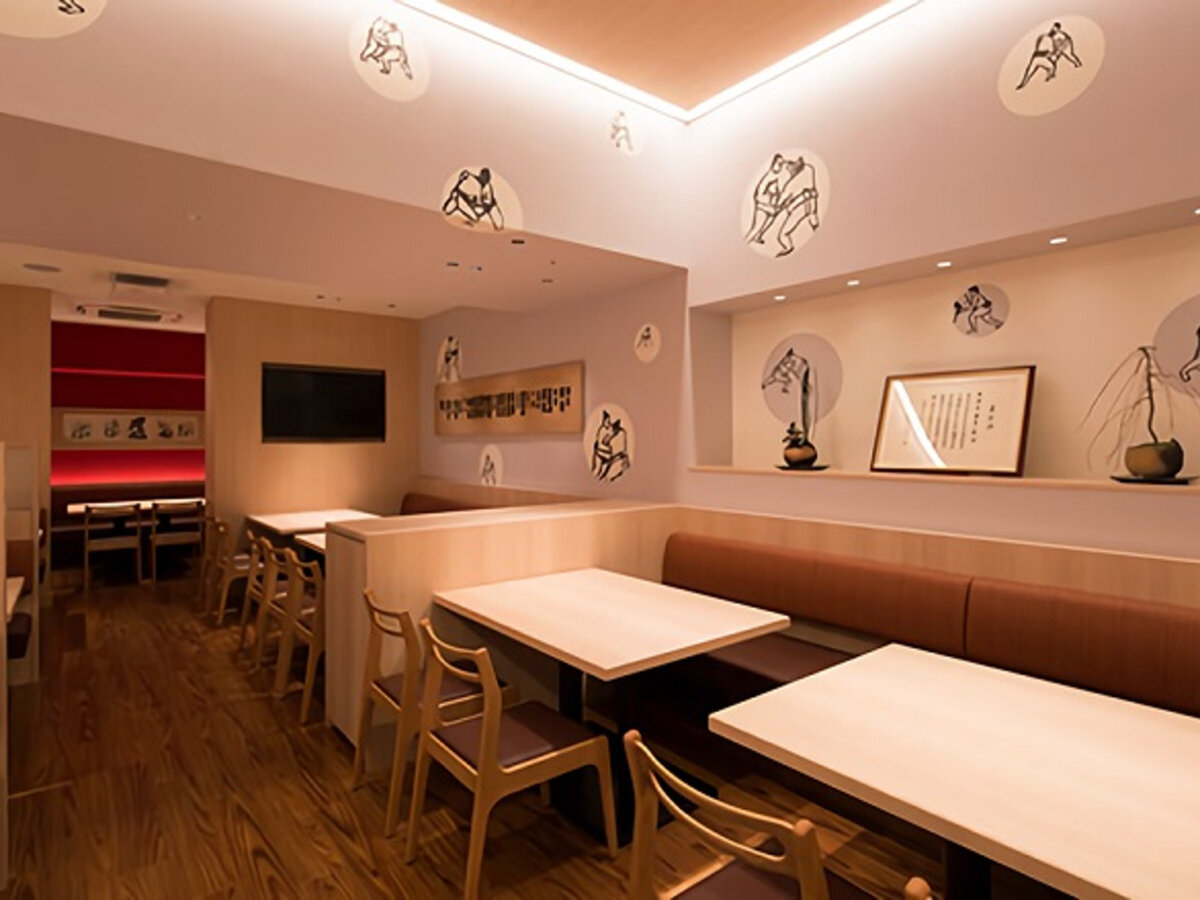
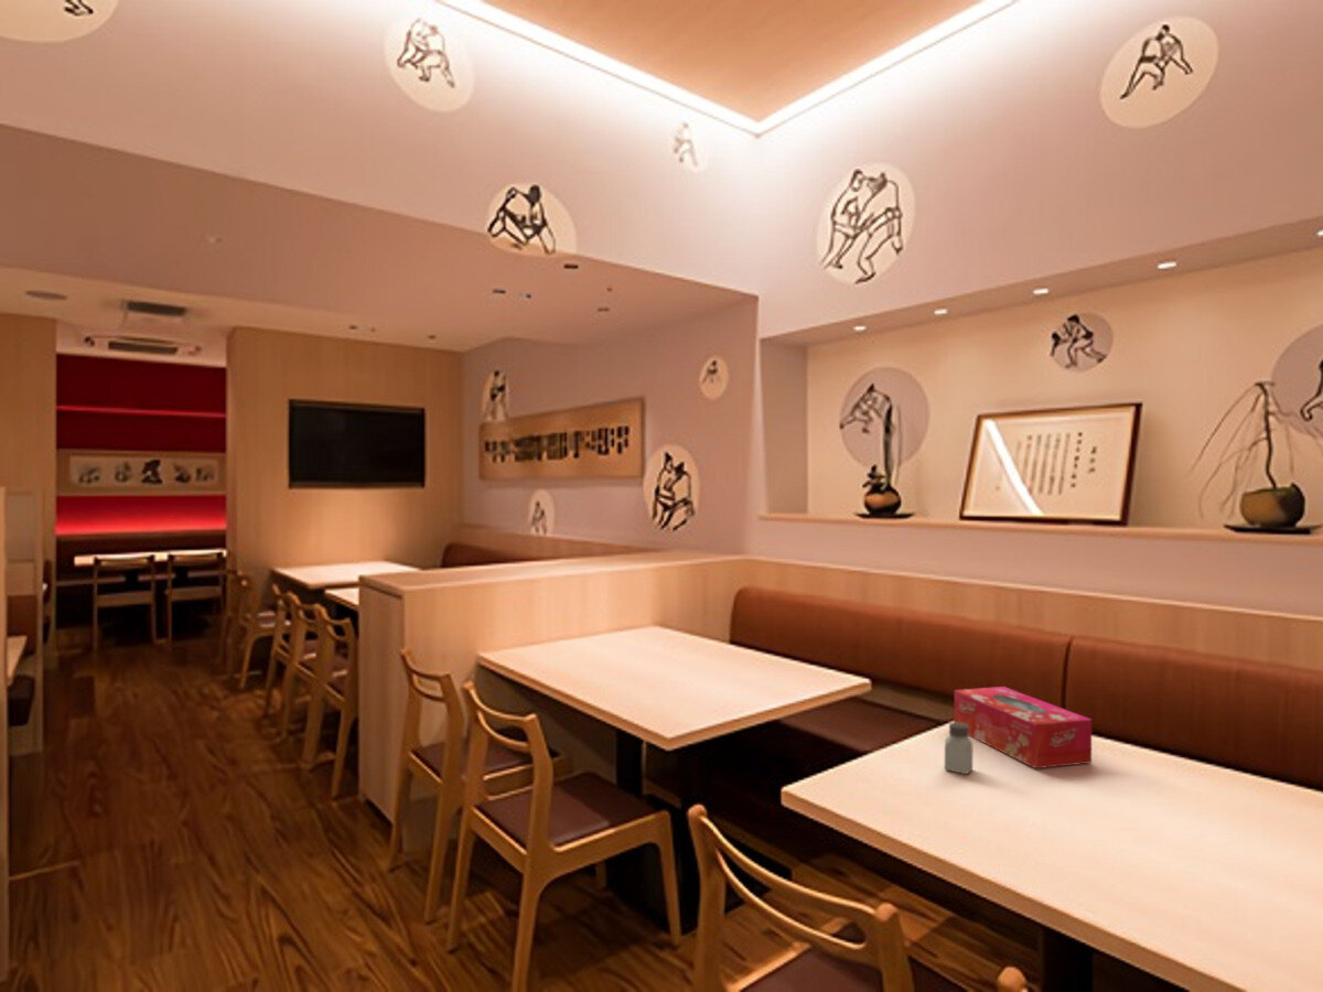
+ saltshaker (958, 746)
+ tissue box (1018, 723)
